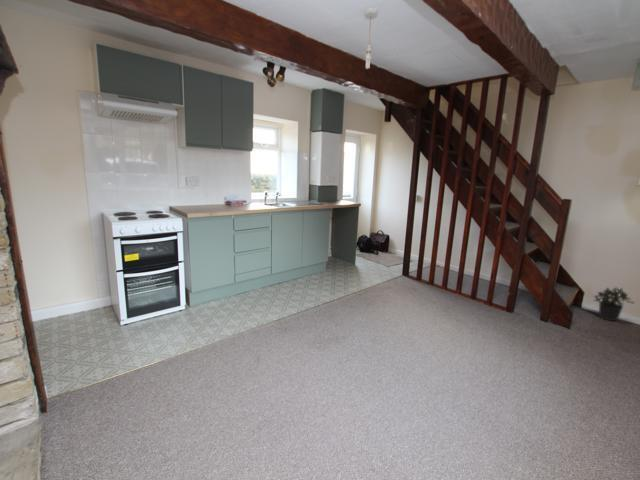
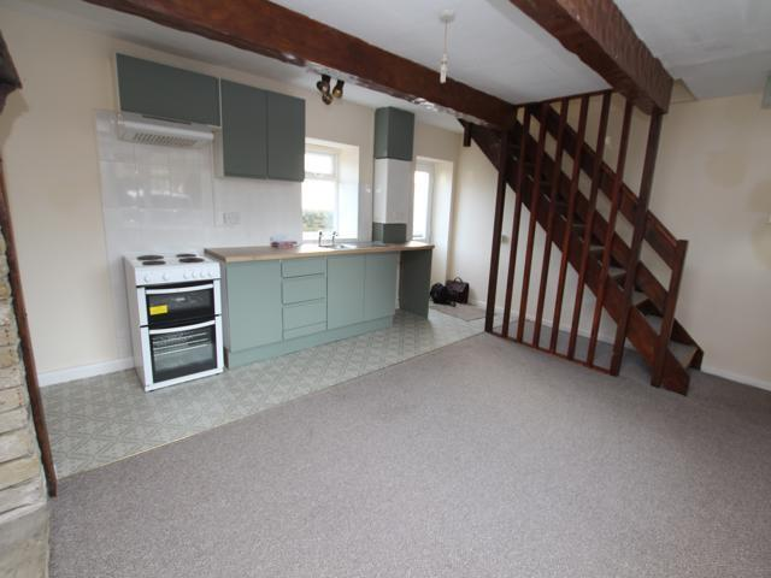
- potted plant (613, 303)
